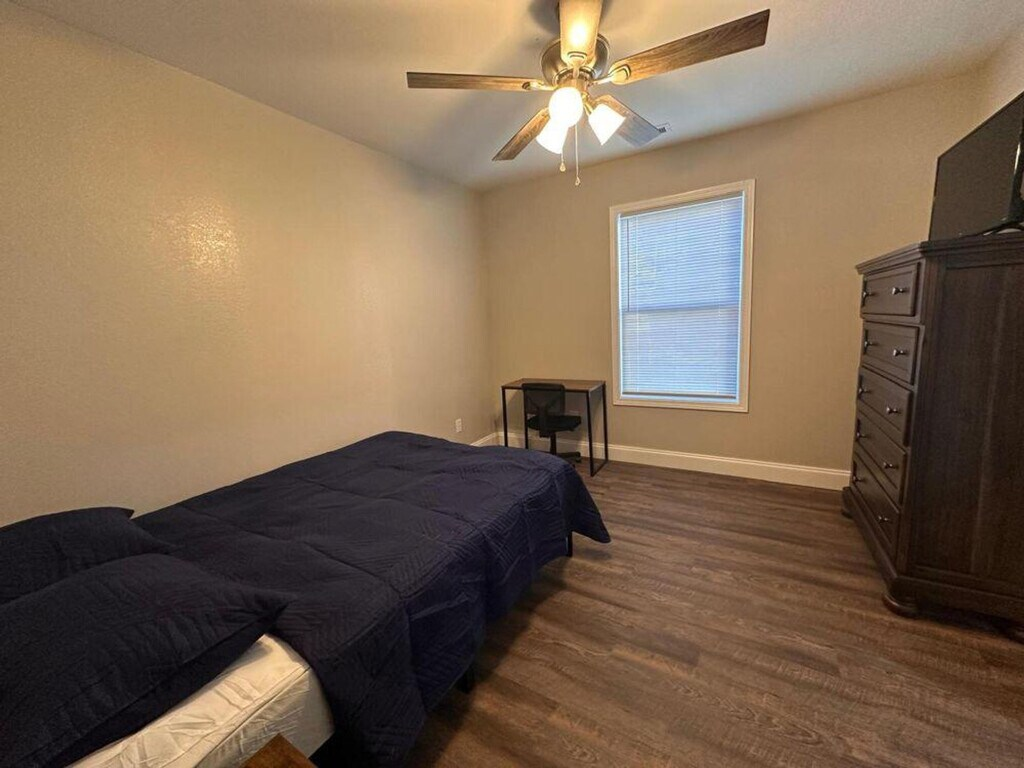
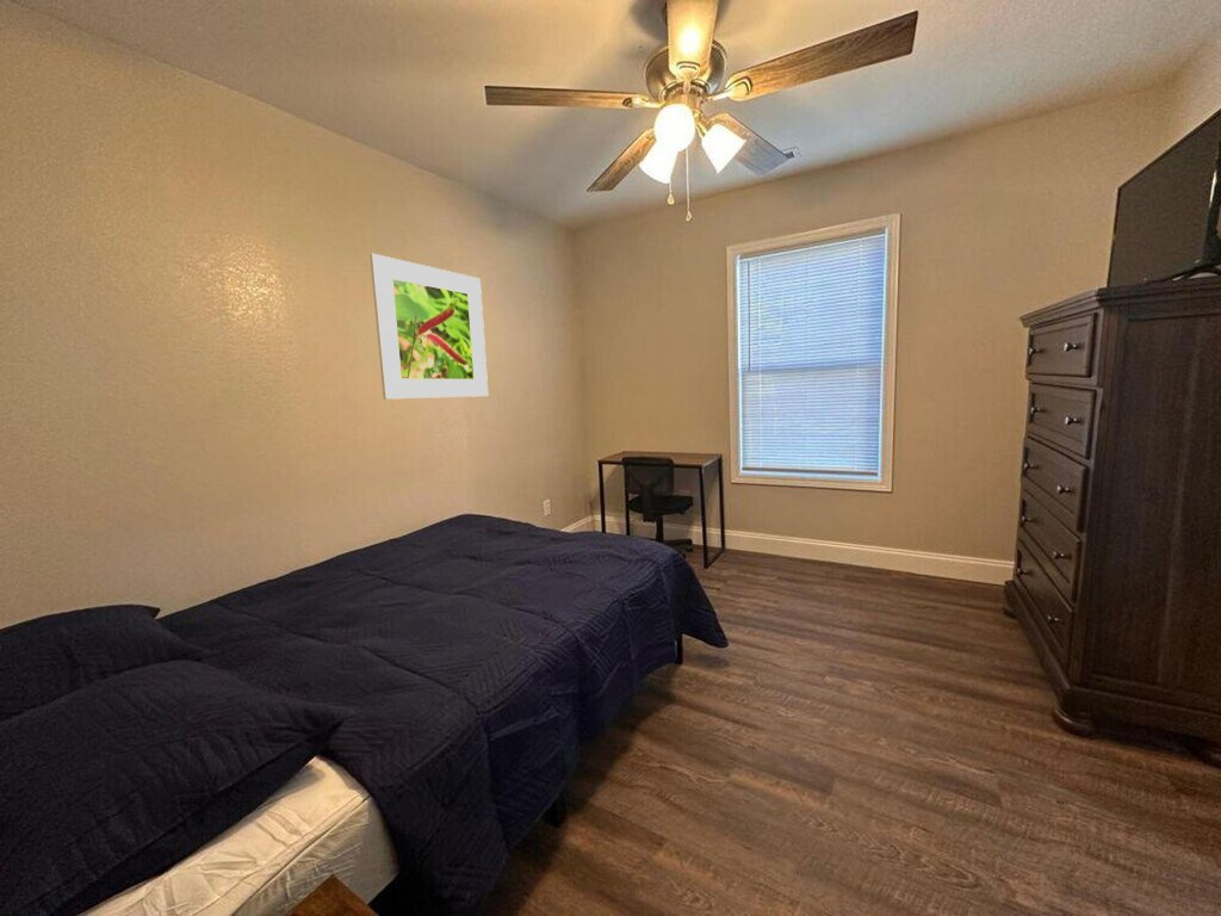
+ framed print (435, 333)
